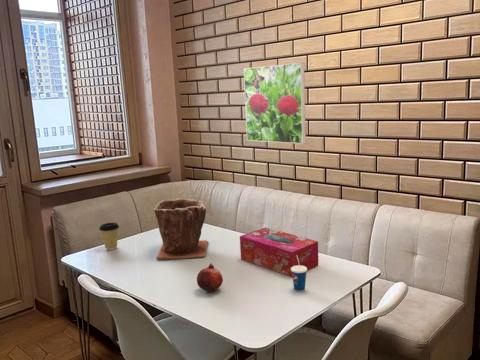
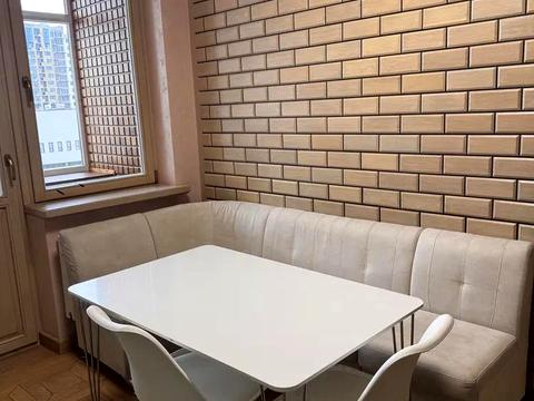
- fruit (209, 276)
- tissue box (278, 250)
- plant pot (181, 226)
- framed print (273, 104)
- coffee cup (110, 236)
- cup (299, 273)
